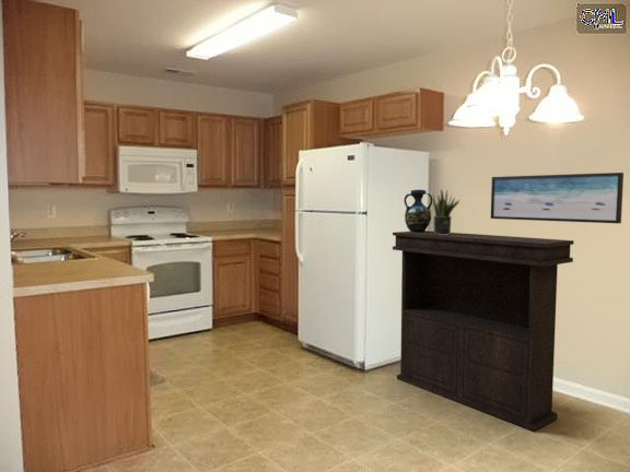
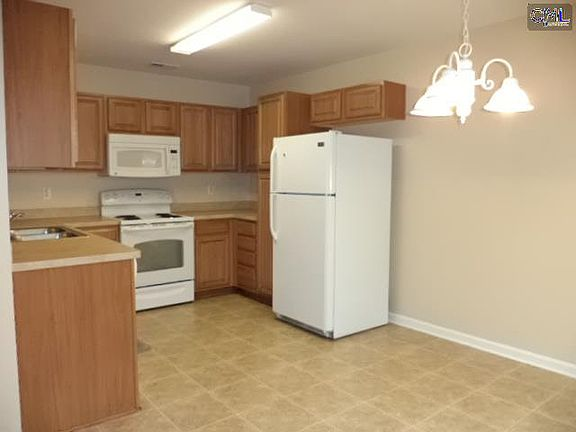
- console table (471, 317)
- potted plant (444, 211)
- wall art (550, 198)
- vase (418, 210)
